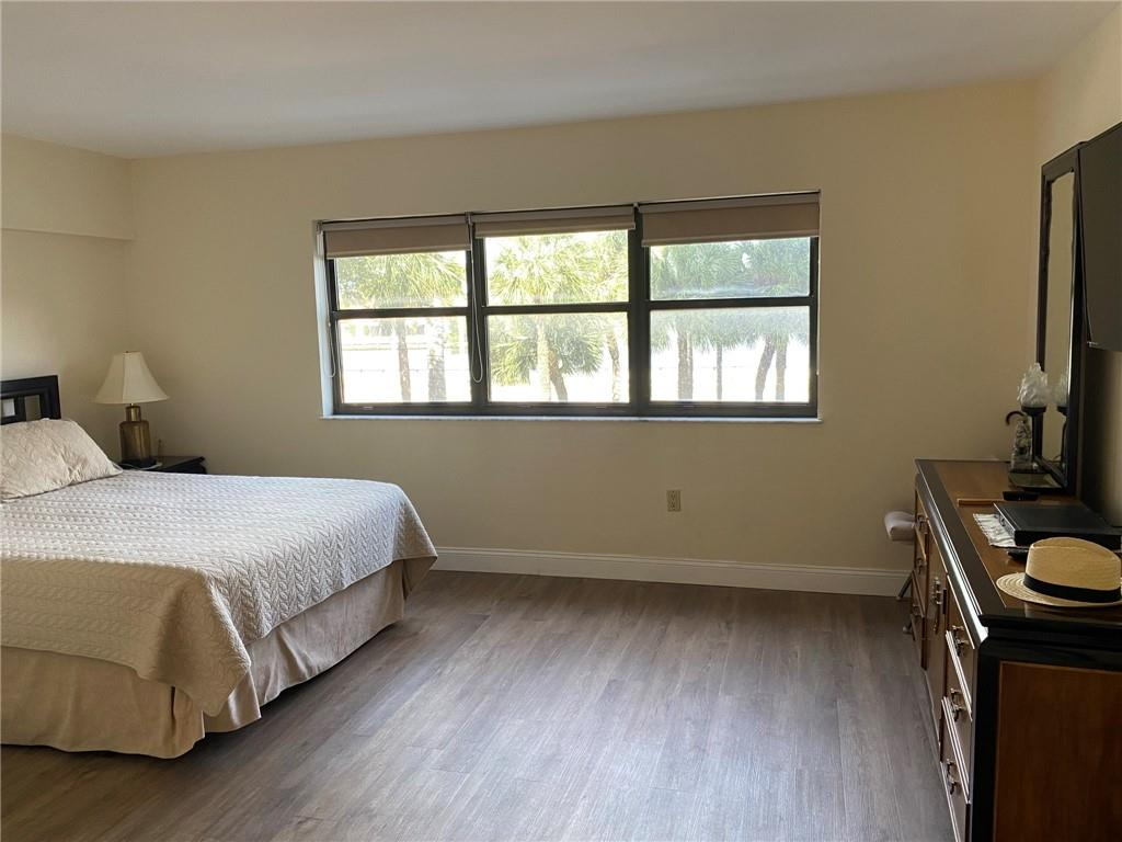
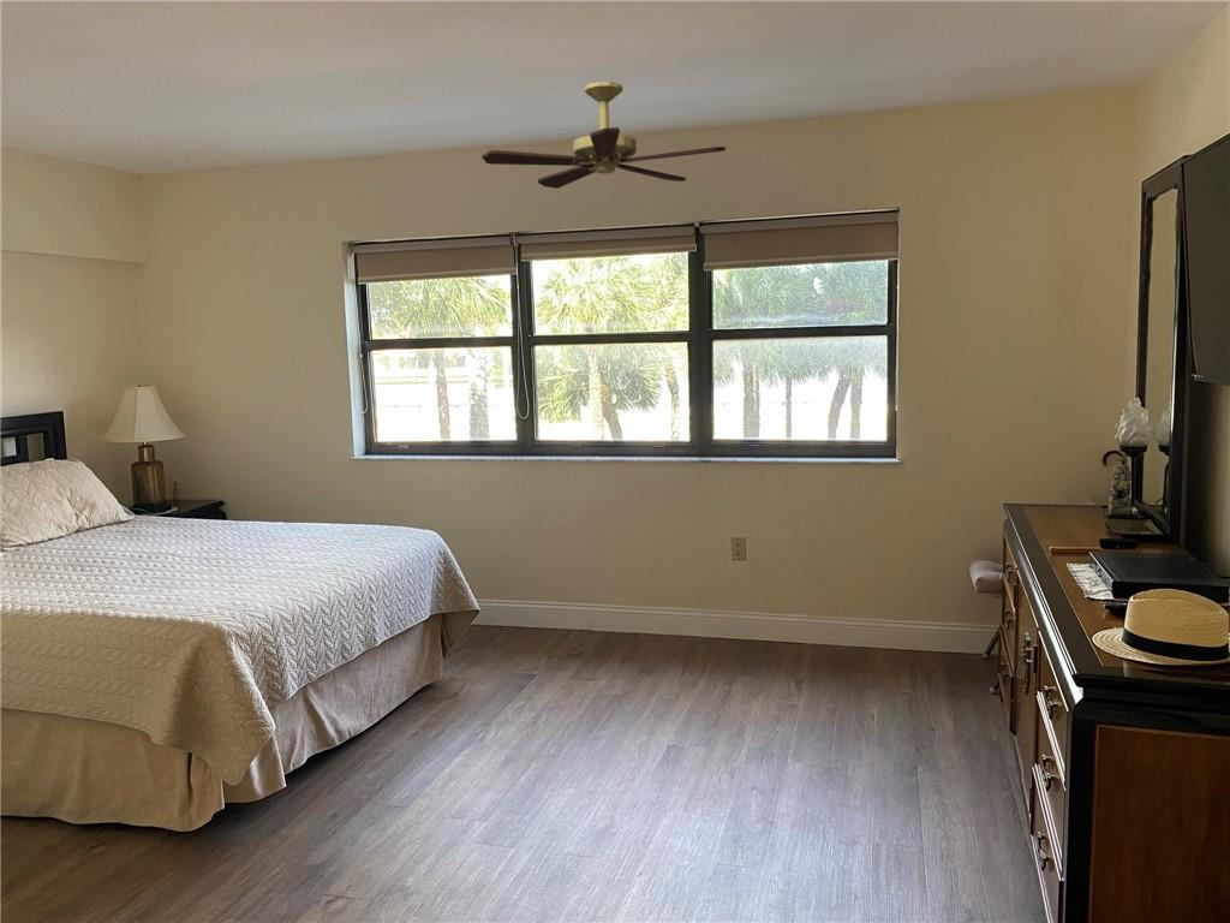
+ ceiling fan (602, 126)
